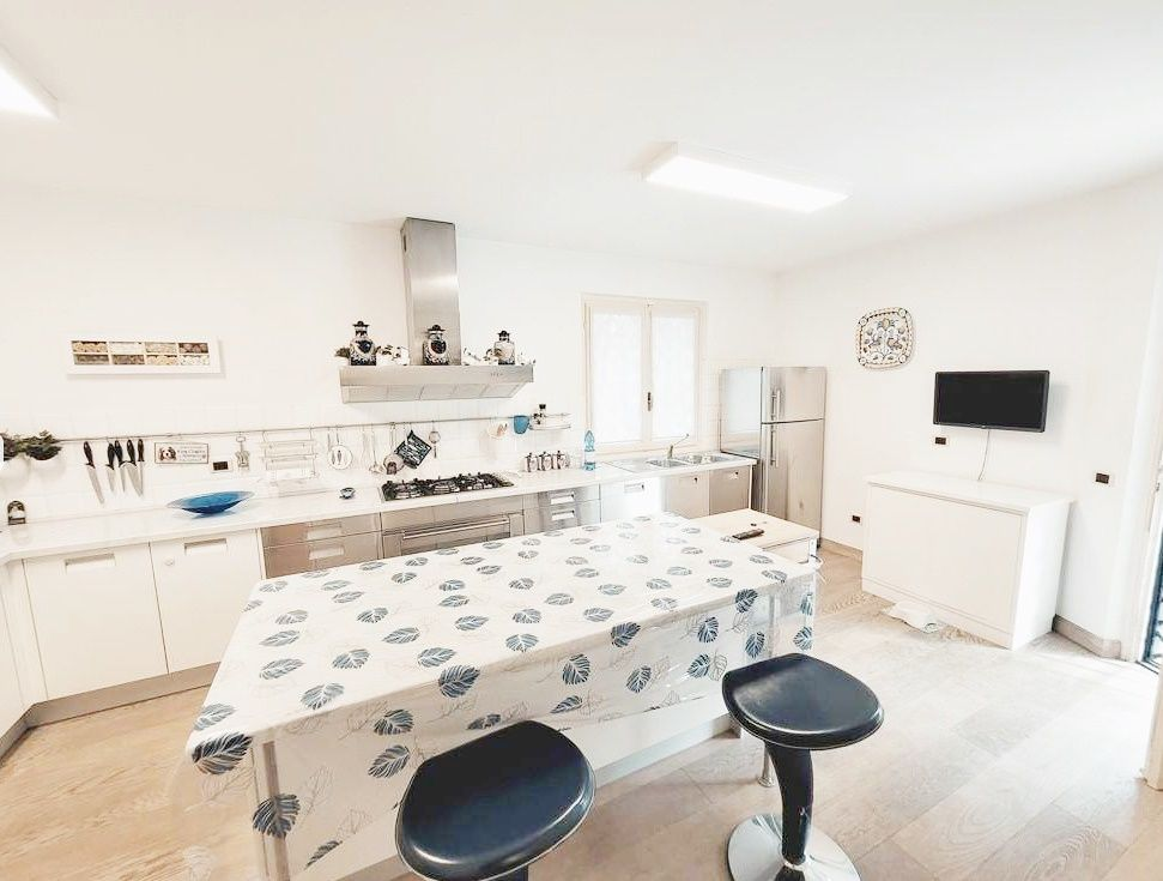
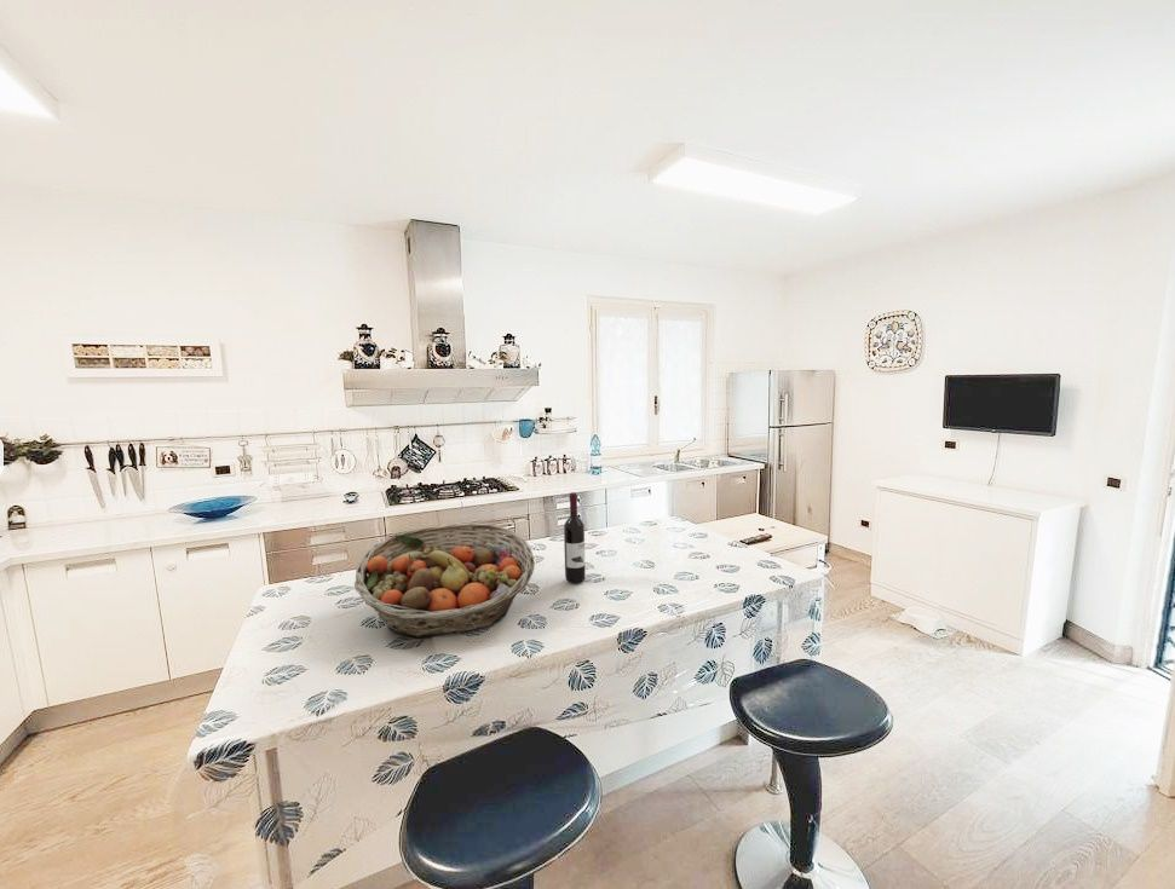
+ wine bottle (574, 537)
+ fruit basket (448, 576)
